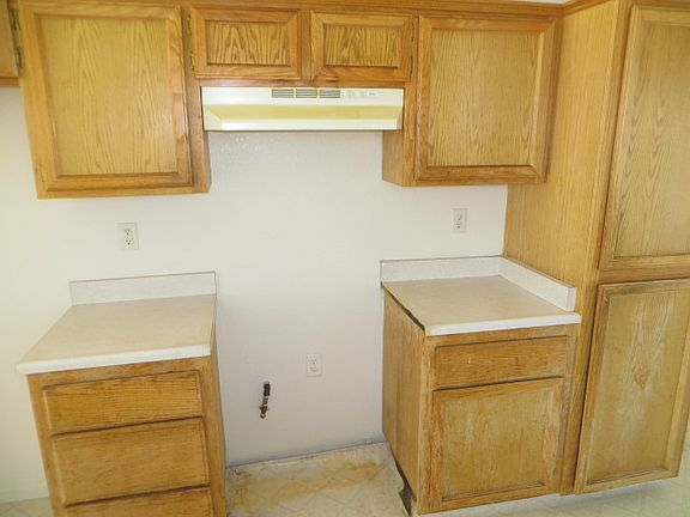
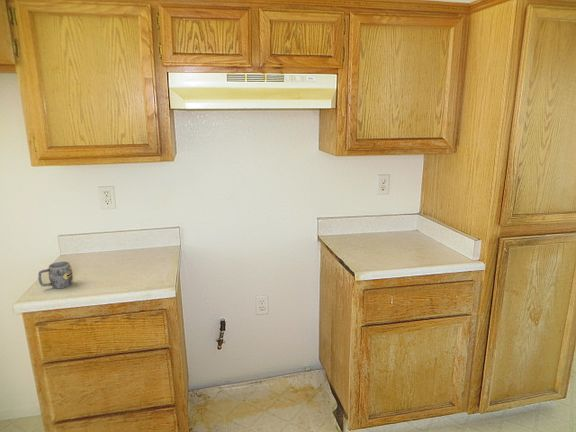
+ mug (55, 275)
